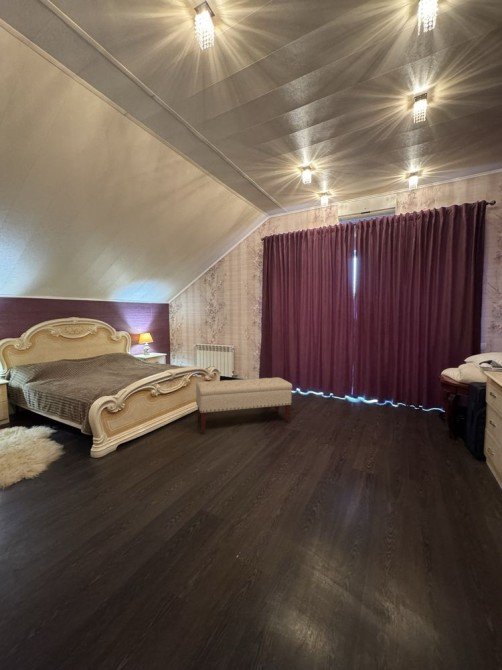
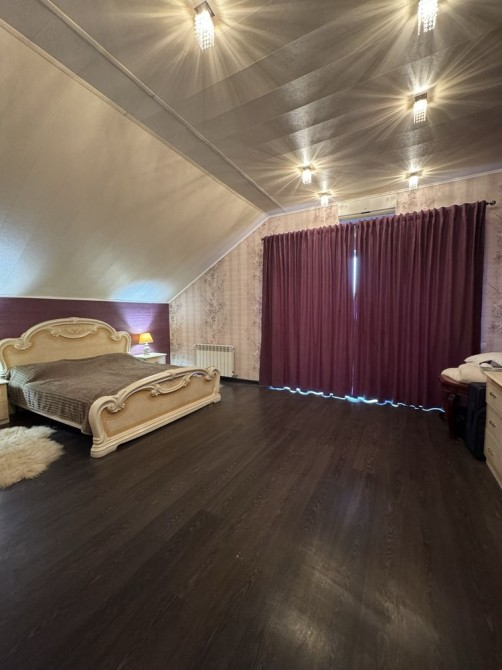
- bench (243, 401)
